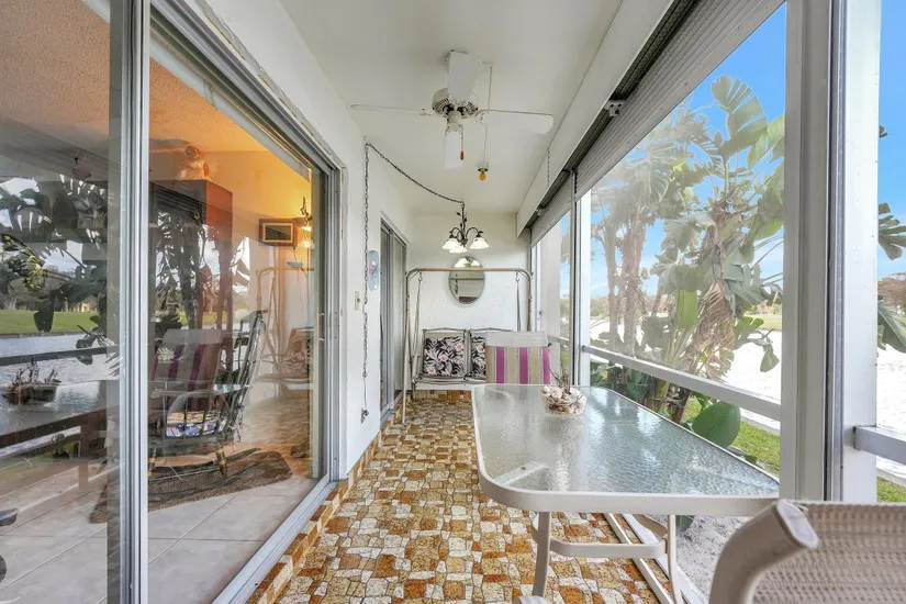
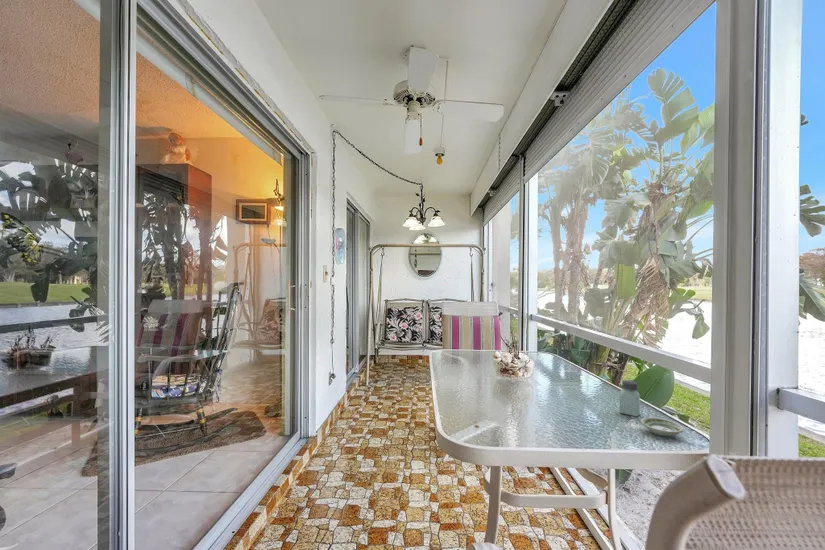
+ saltshaker (629, 397)
+ saucer (661, 428)
